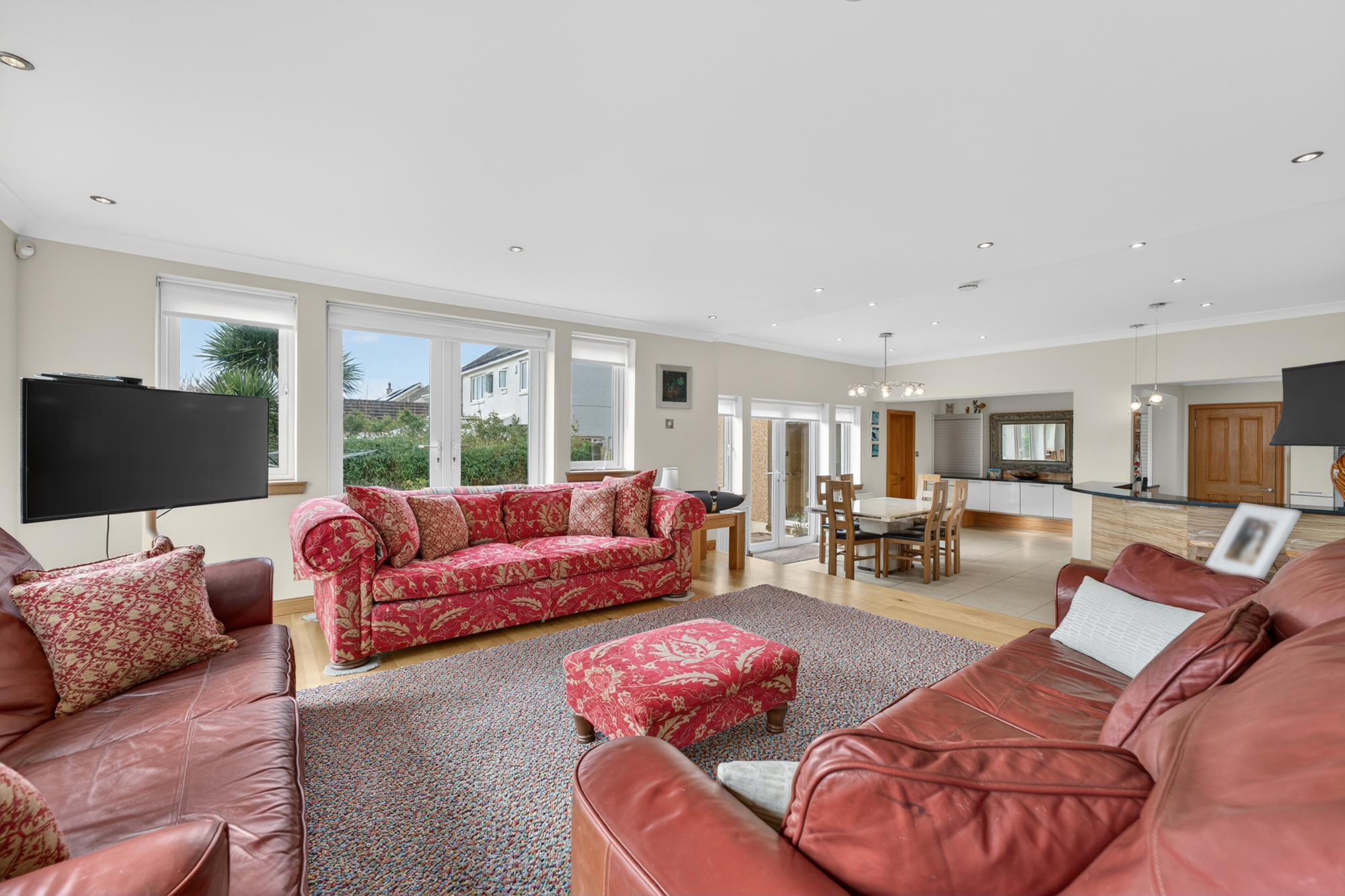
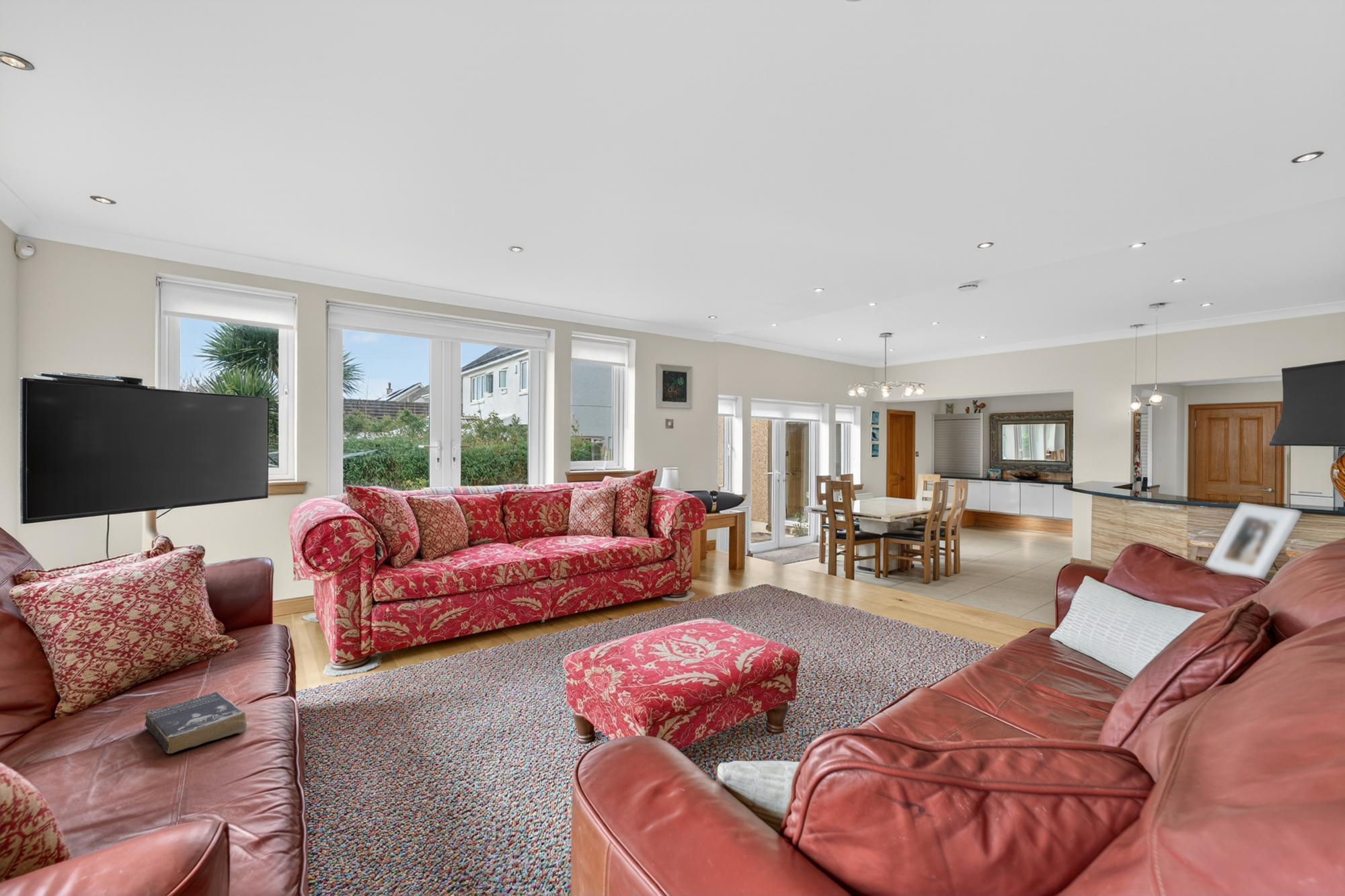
+ book (196, 719)
